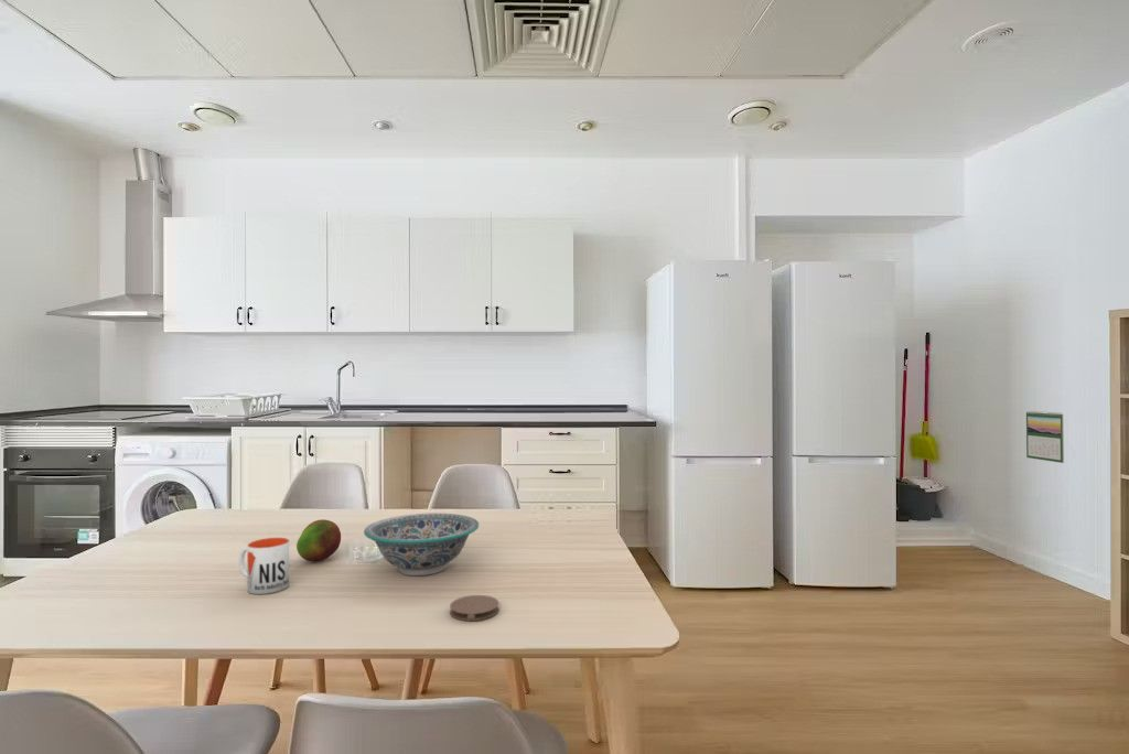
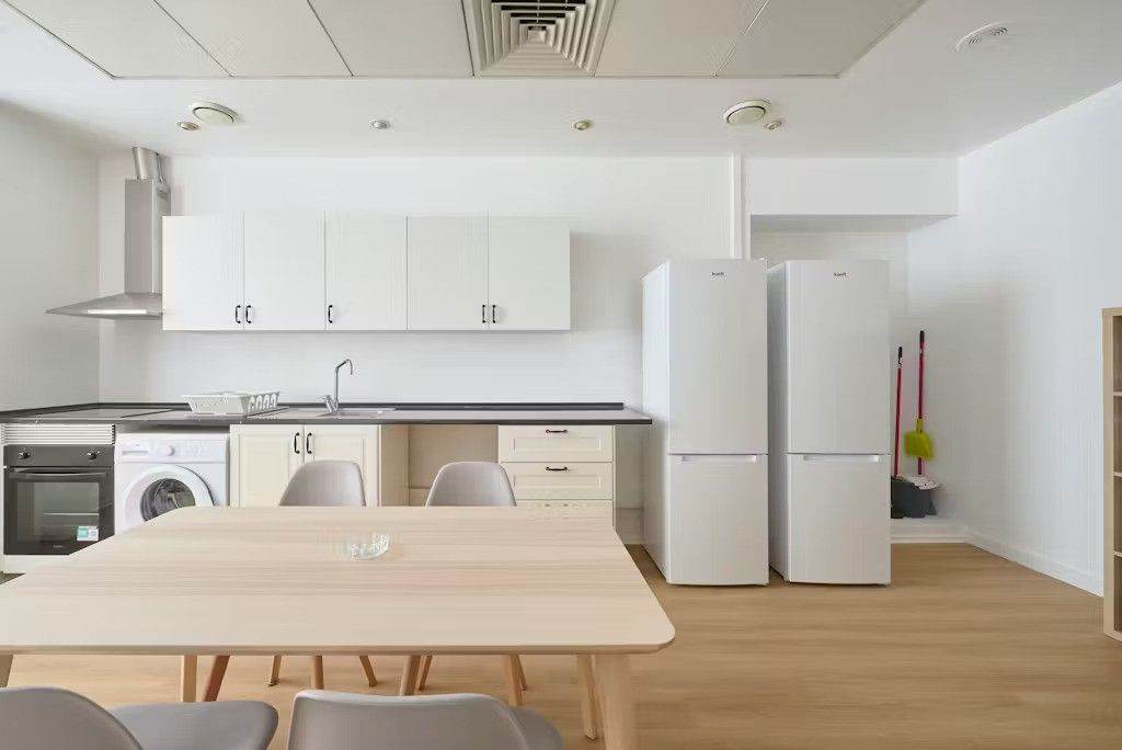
- mug (261, 563)
- coaster (474, 606)
- fruit (319, 540)
- decorative bowl (422, 546)
- calendar (1044, 435)
